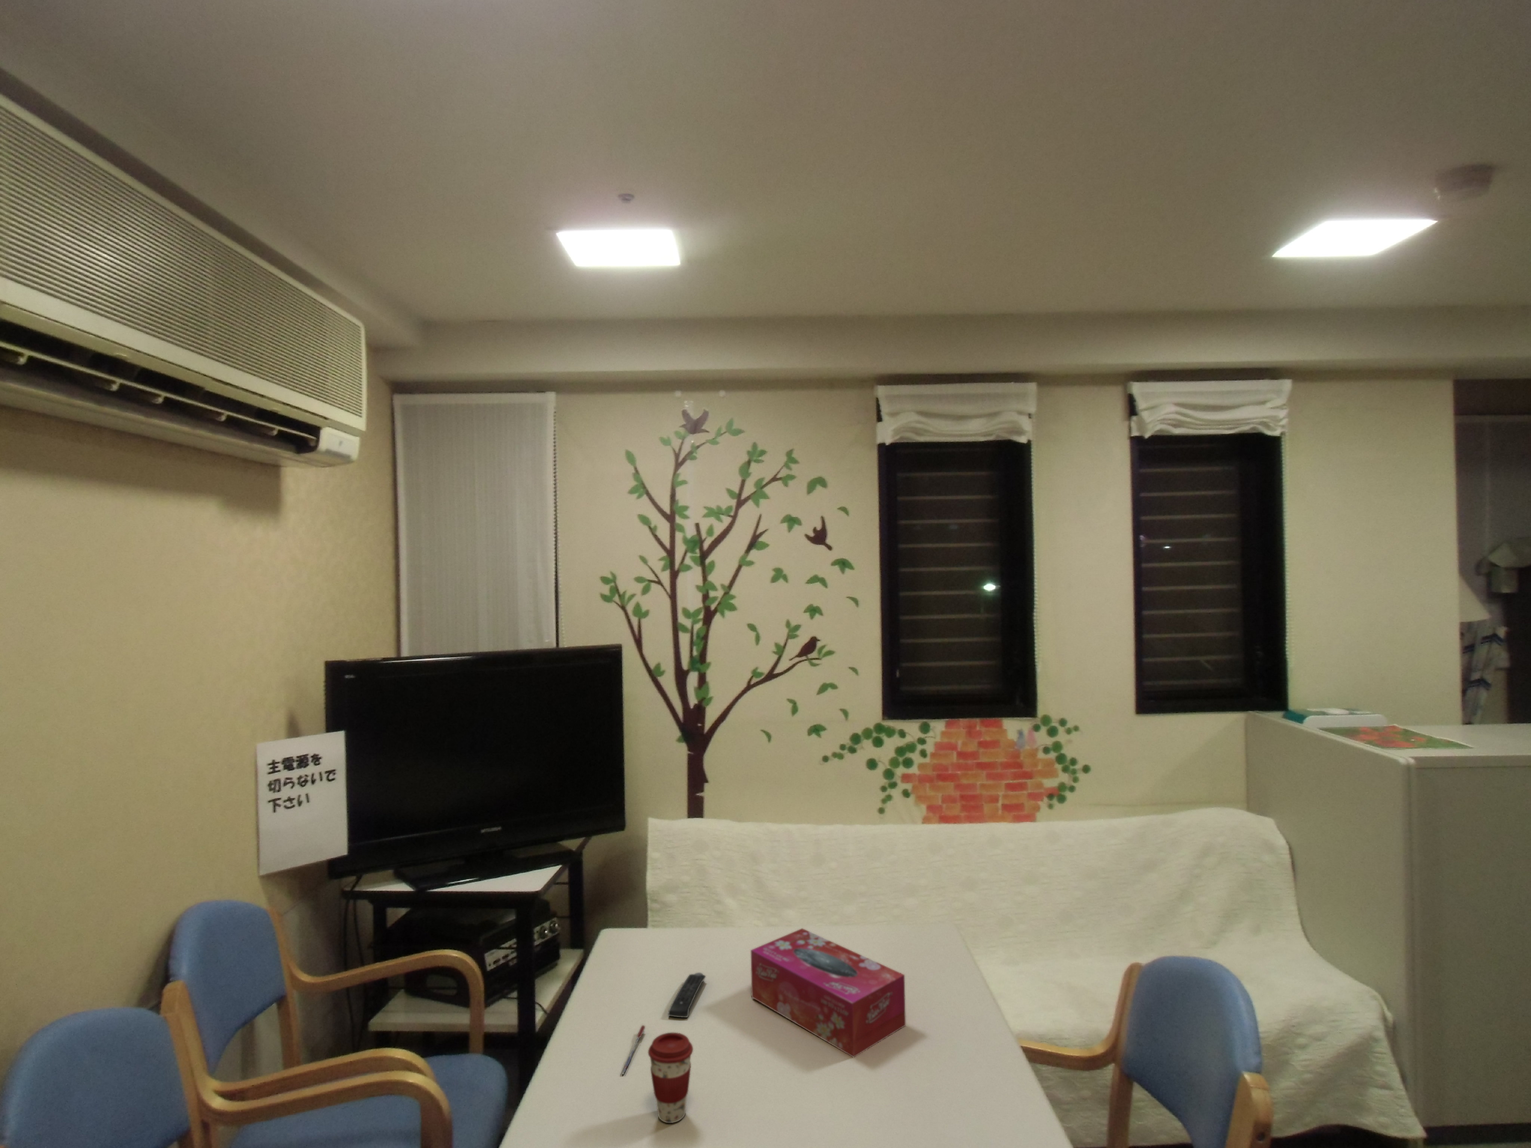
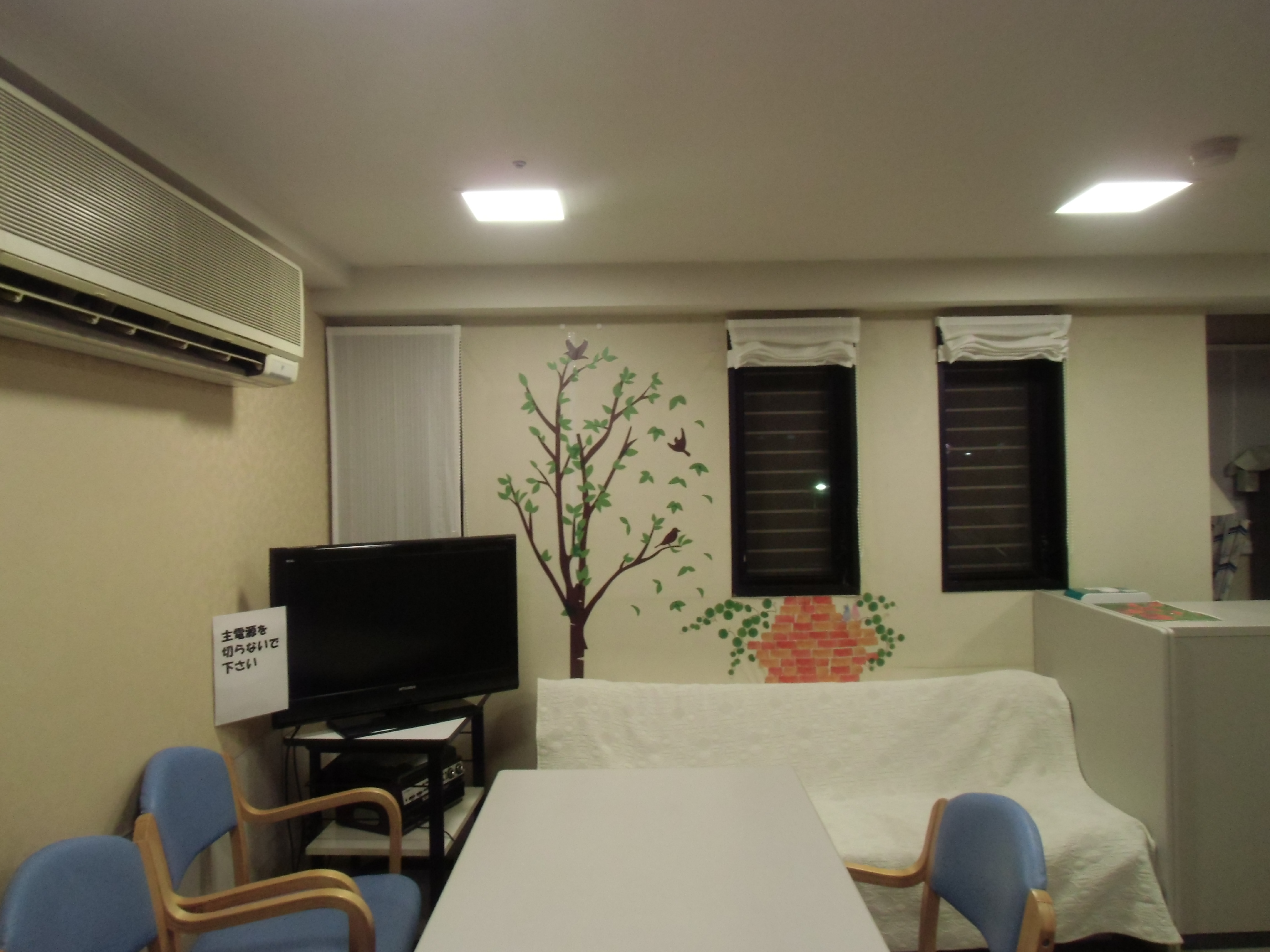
- pen (633, 1049)
- remote control (688, 992)
- tissue box (826, 986)
- coffee cup (671, 1078)
